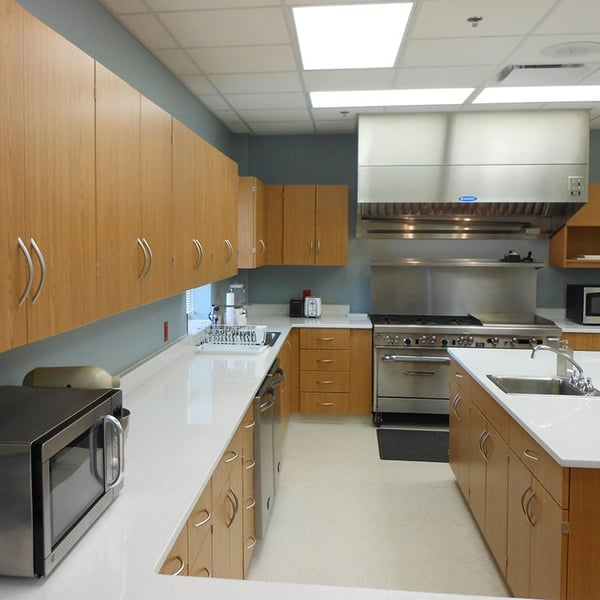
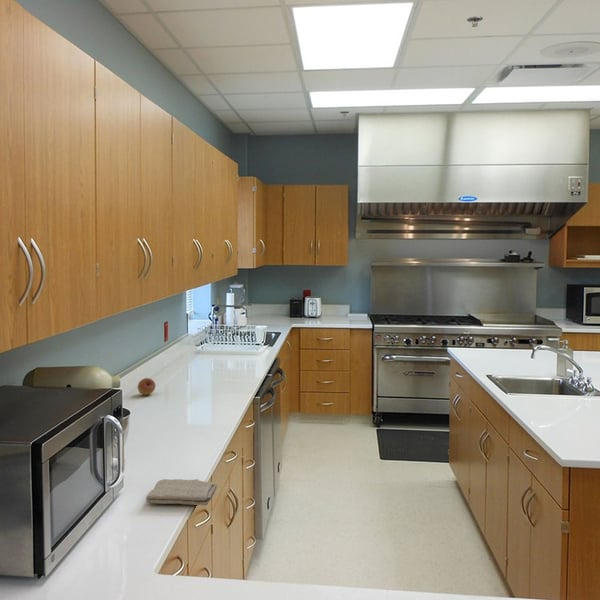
+ fruit (146, 386)
+ washcloth (182, 491)
